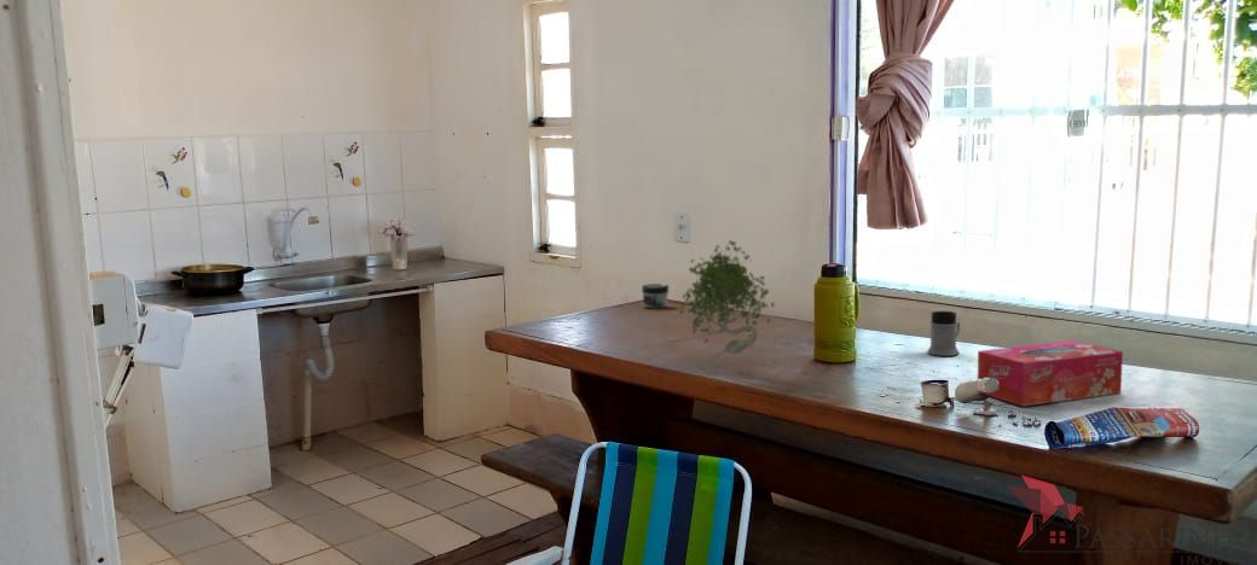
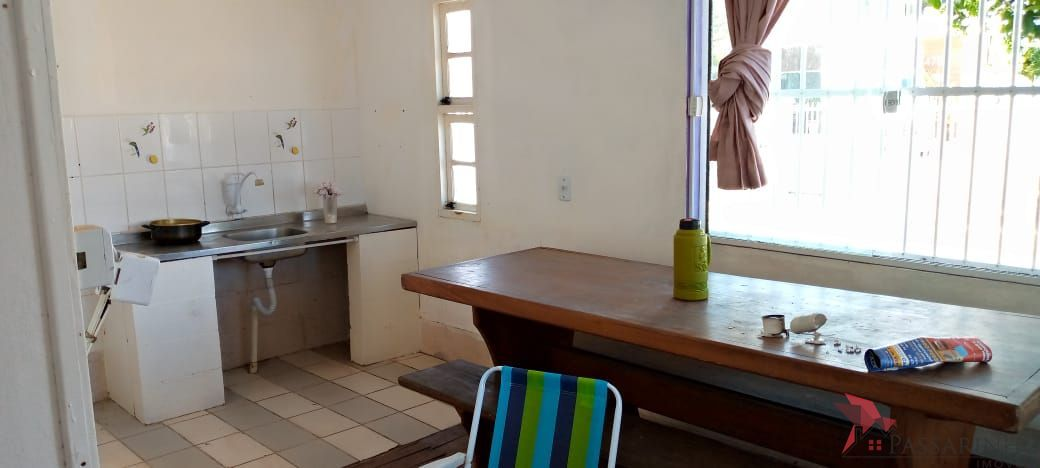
- plant (726, 302)
- mug (946, 331)
- jar (655, 296)
- tissue box (1049, 372)
